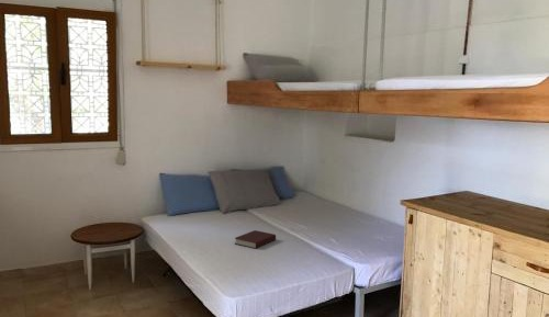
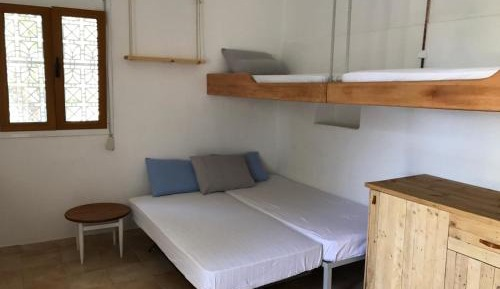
- book (255, 239)
